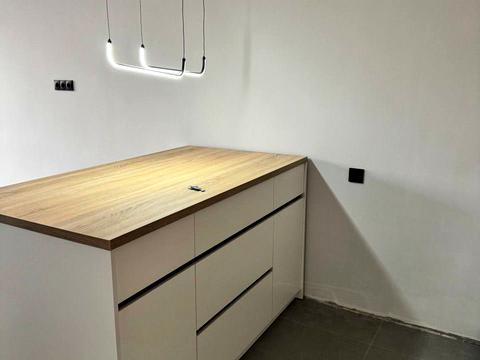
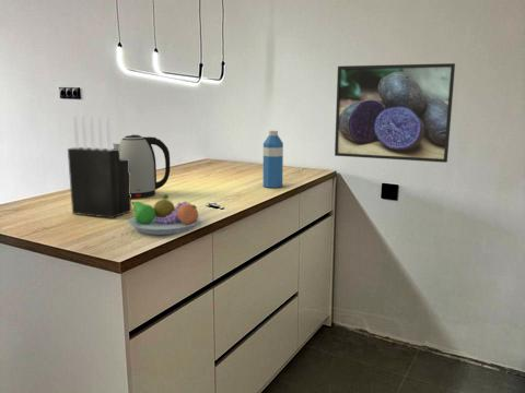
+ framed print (390, 112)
+ knife block (101, 164)
+ water bottle (272, 158)
+ fruit bowl (163, 212)
+ kettle (142, 164)
